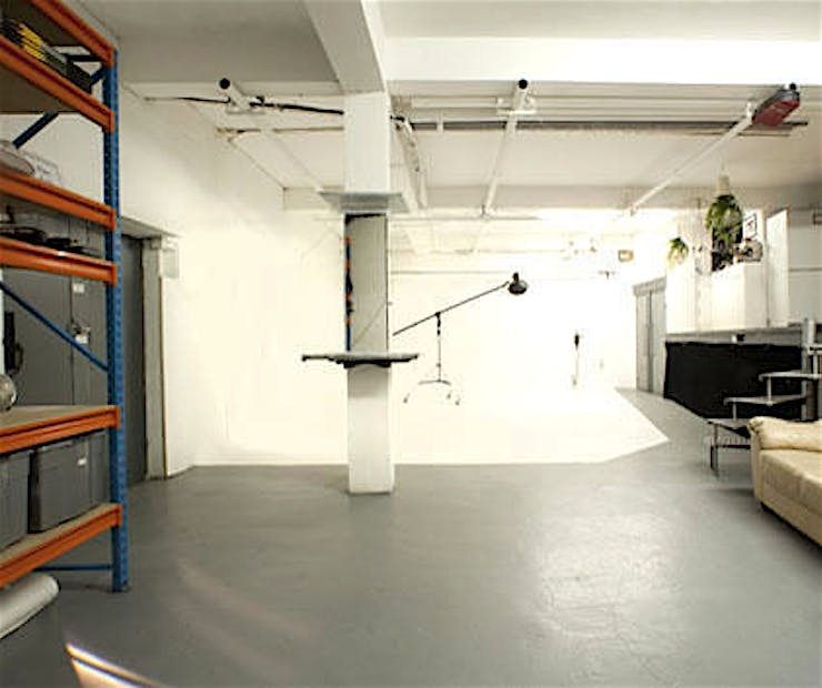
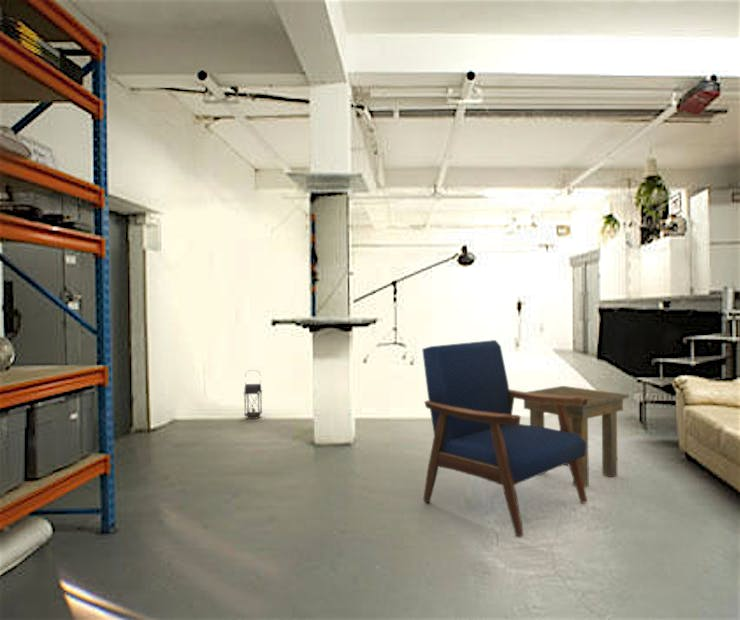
+ lantern (253, 393)
+ armchair (502, 423)
+ side table (574, 433)
